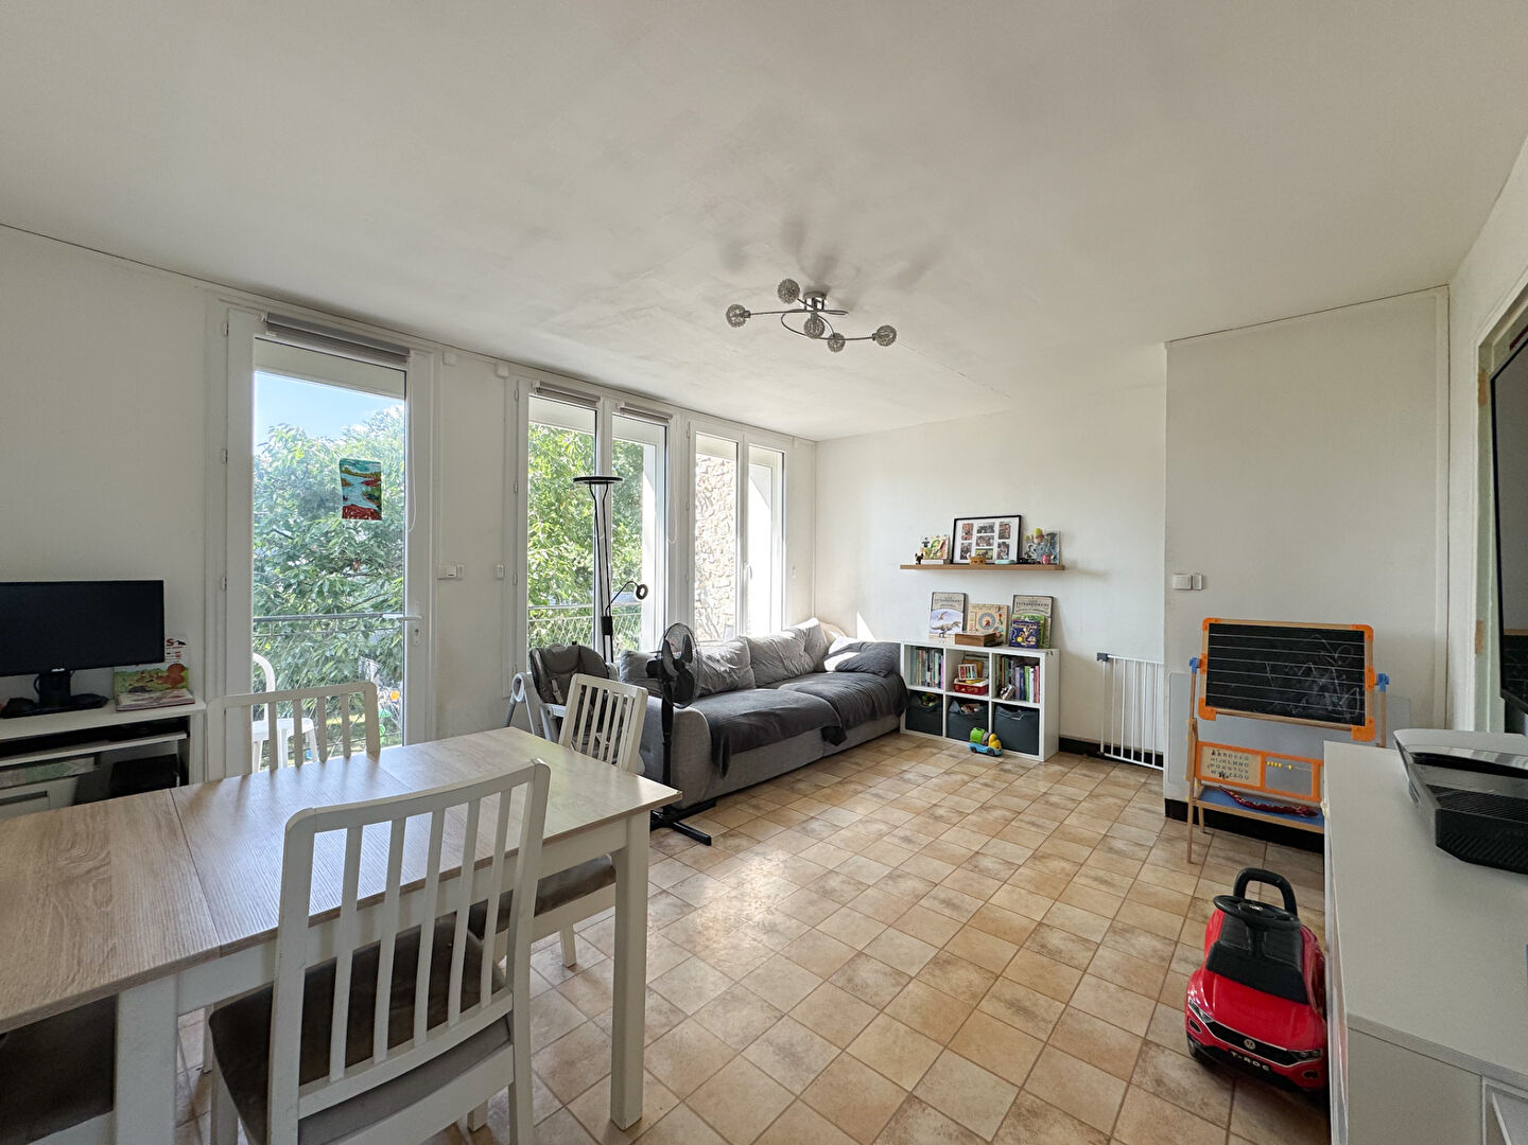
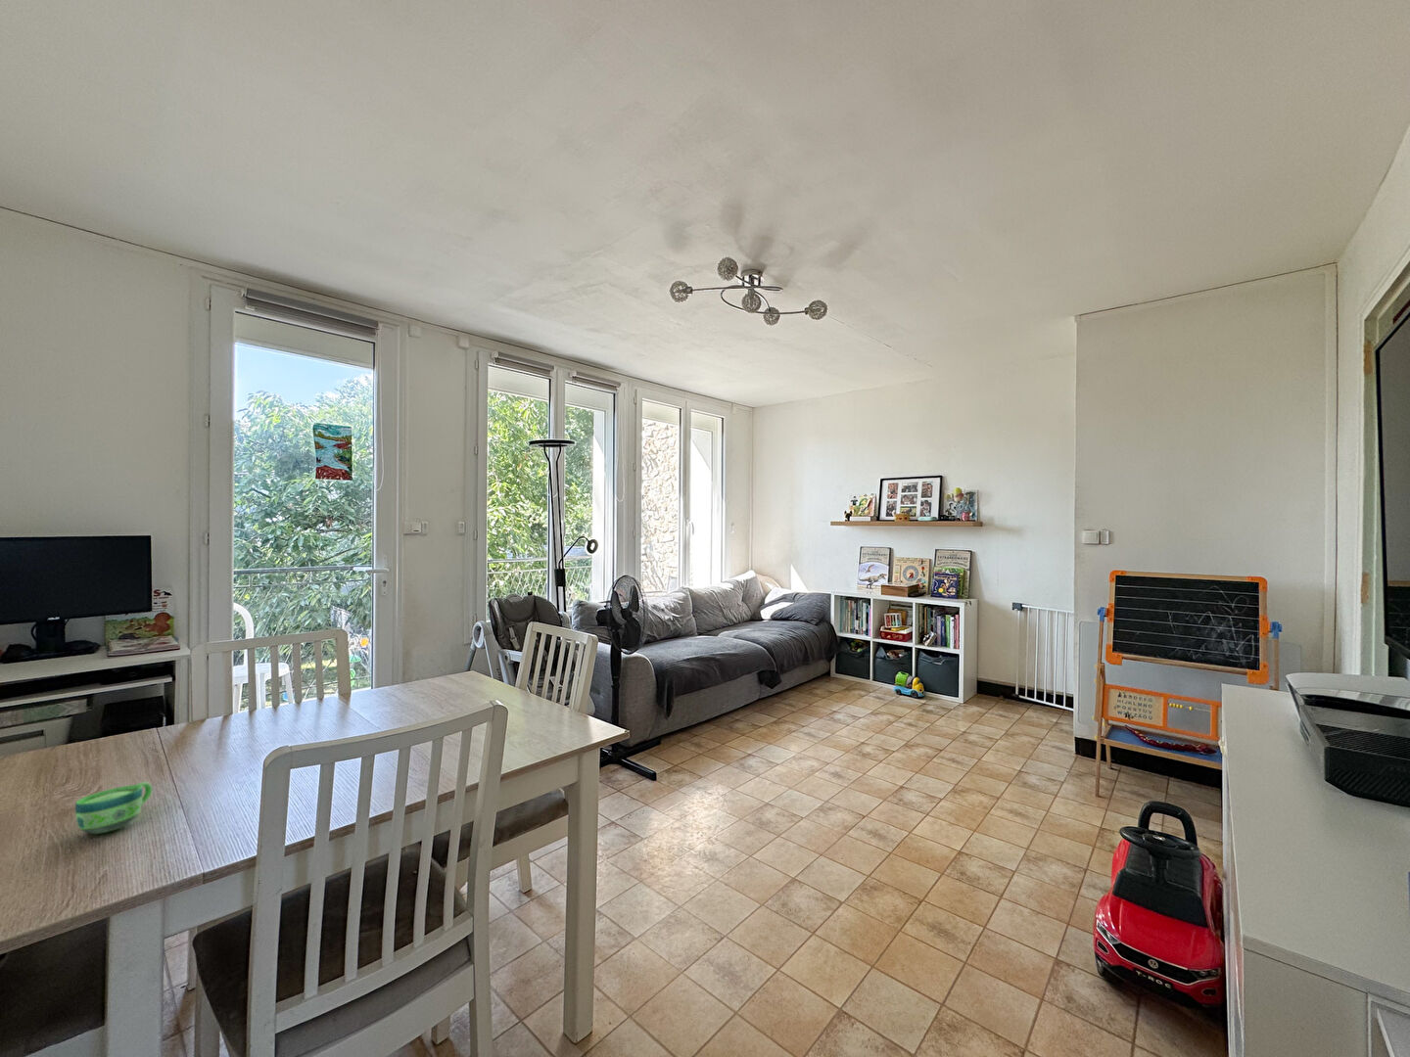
+ cup (115, 806)
